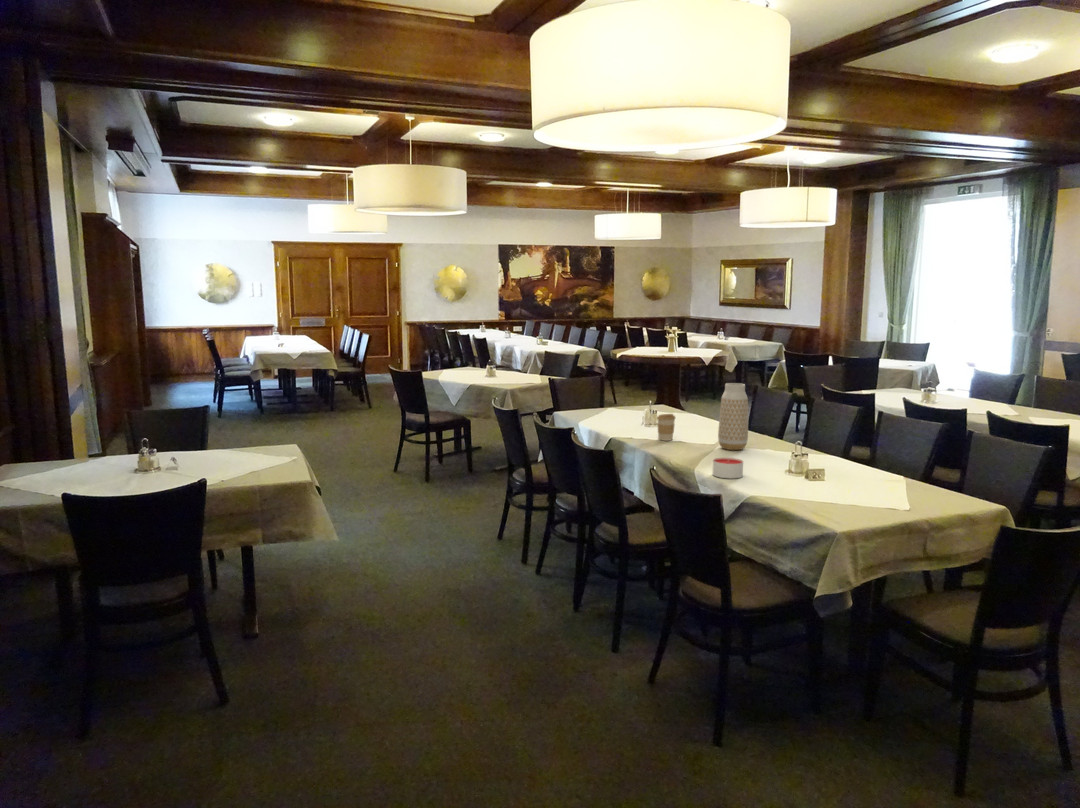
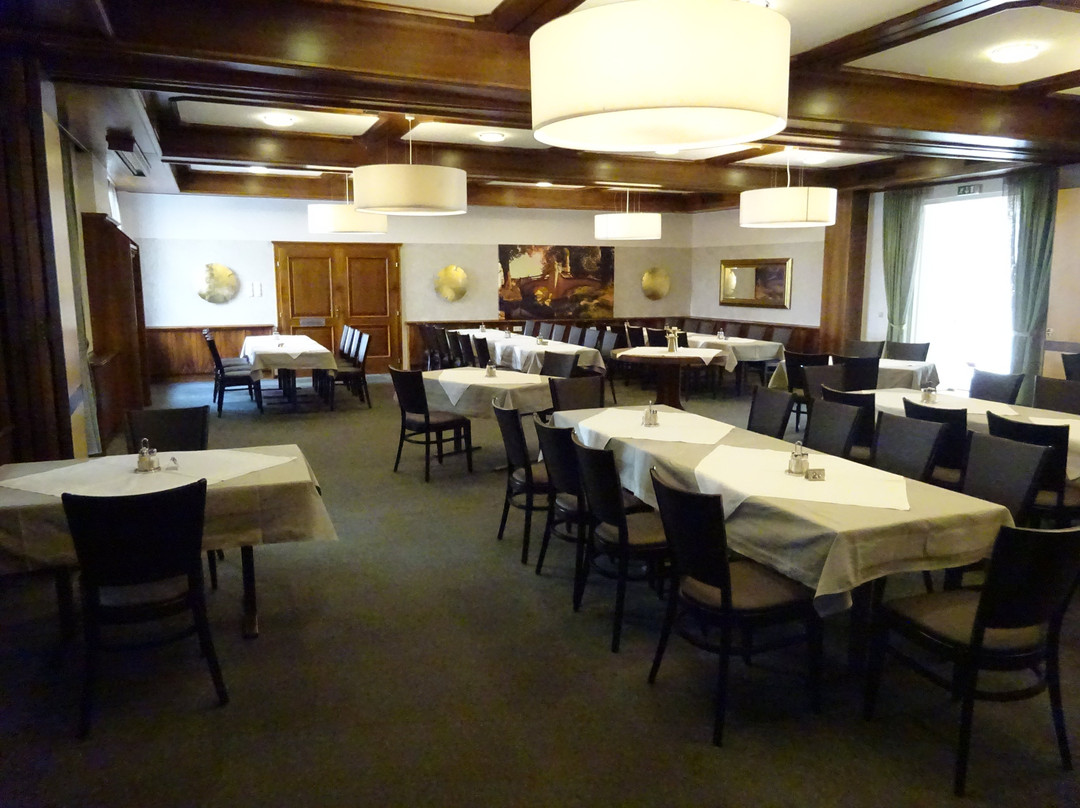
- coffee cup (665, 426)
- candle (727, 467)
- vase (733, 416)
